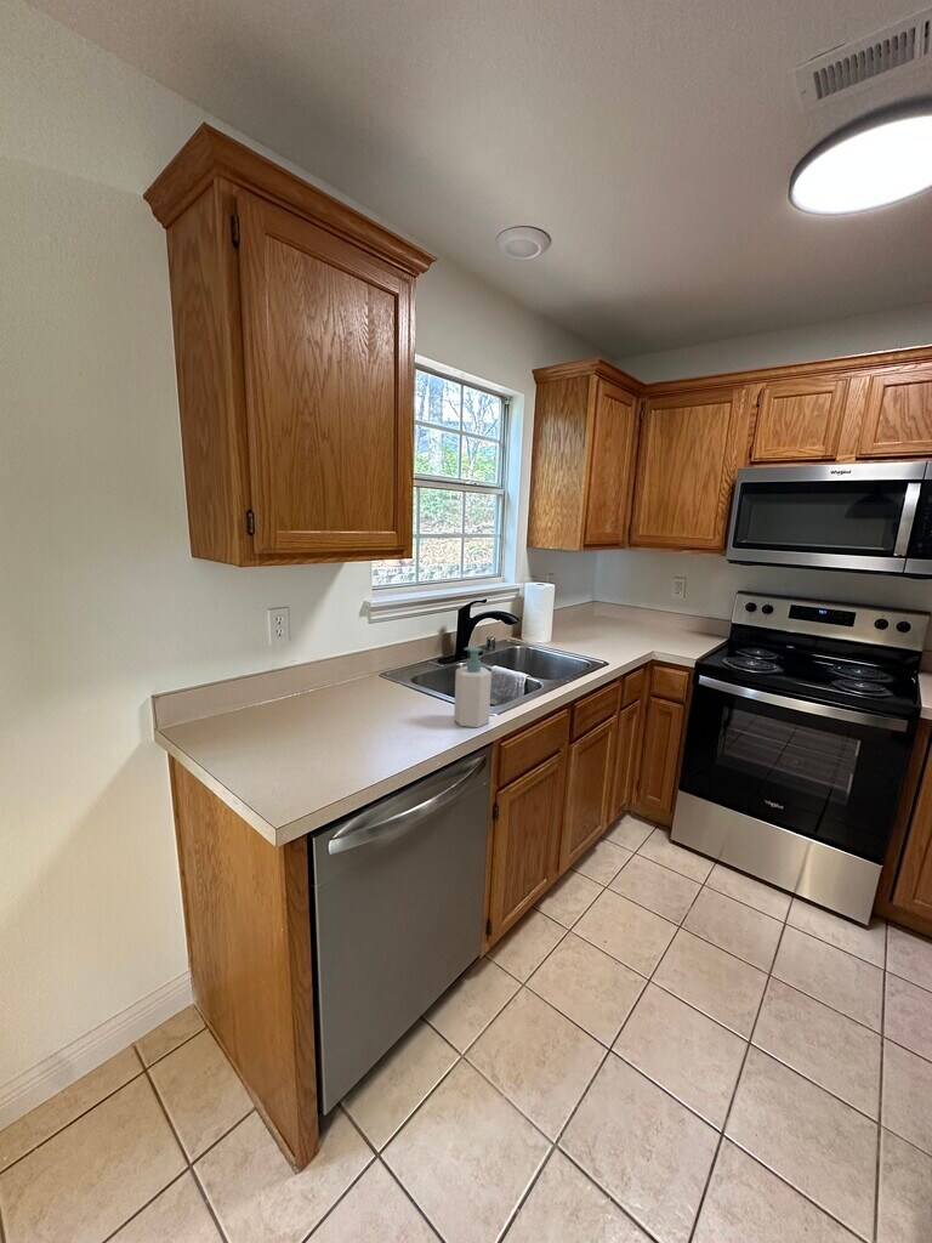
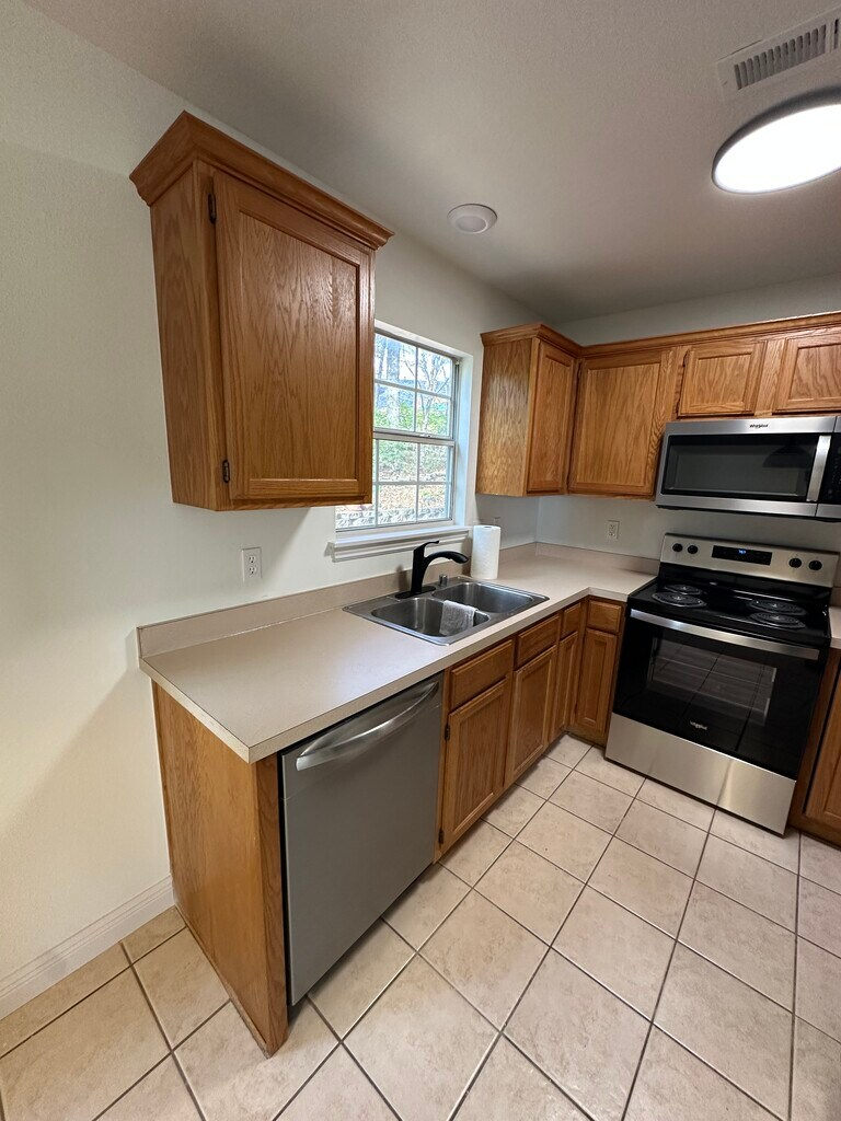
- soap bottle (472, 685)
